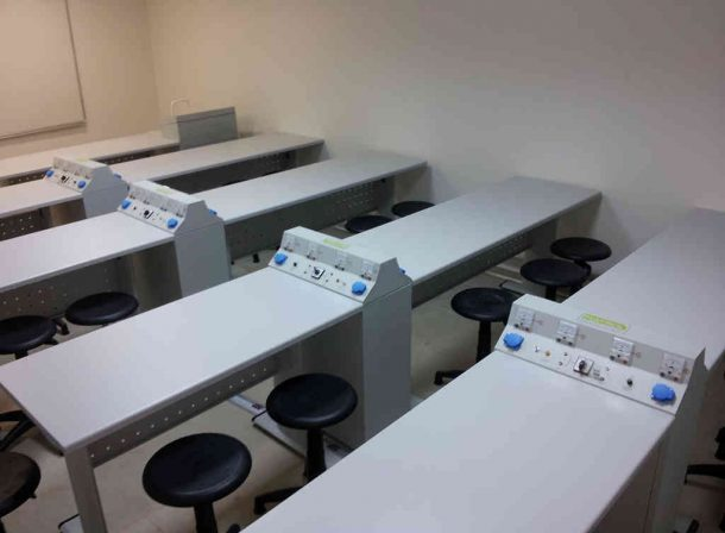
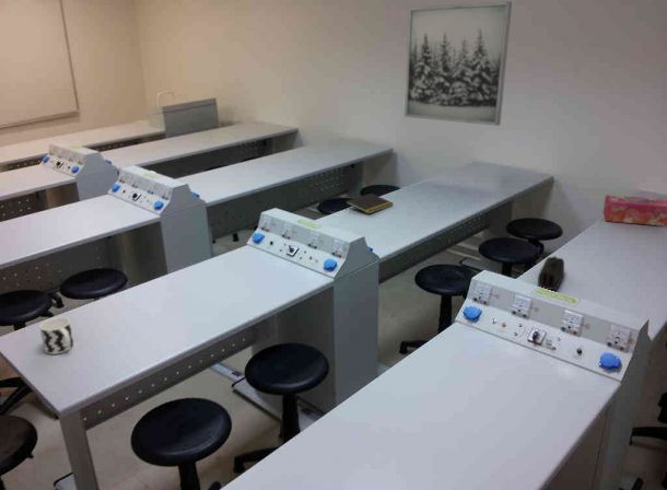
+ notepad (370, 202)
+ pencil case (551, 268)
+ tissue box (636, 210)
+ cup (59, 337)
+ wall art (453, 65)
